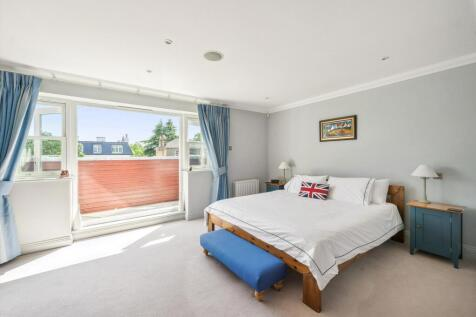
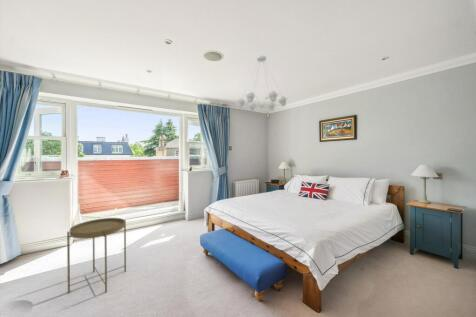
+ side table (94, 252)
+ chandelier (266, 81)
